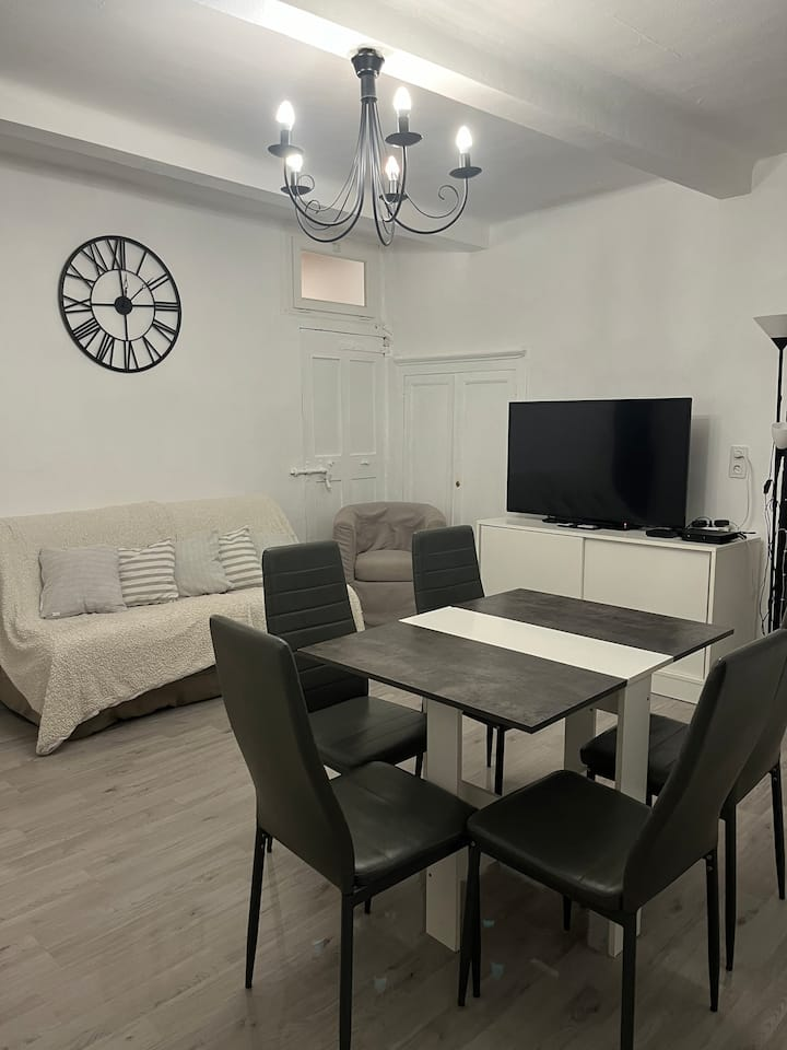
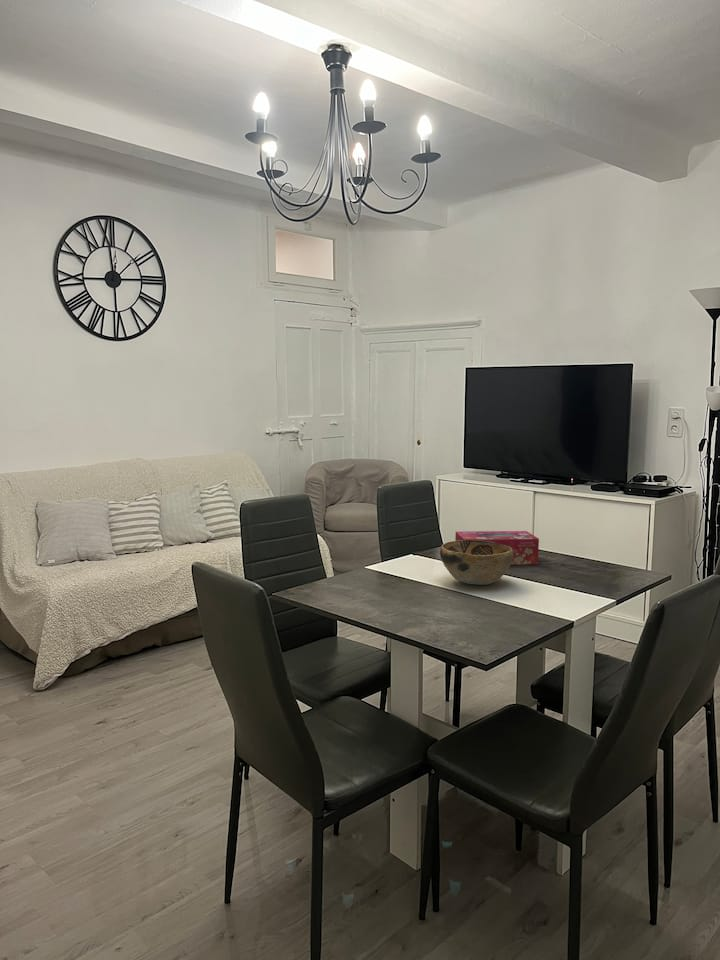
+ tissue box (497, 543)
+ decorative bowl (476, 564)
